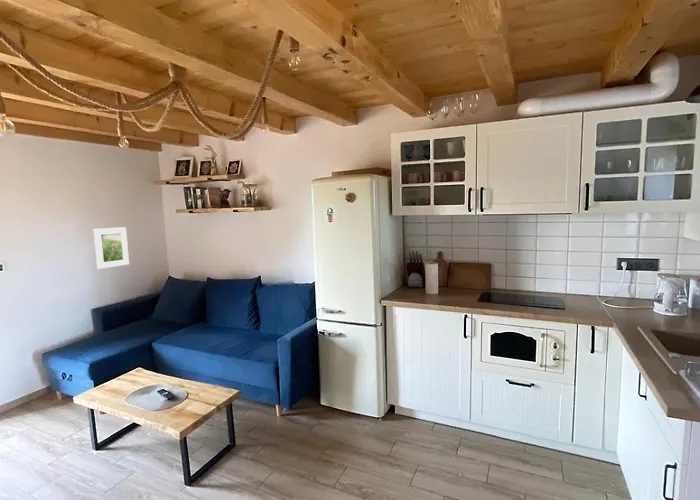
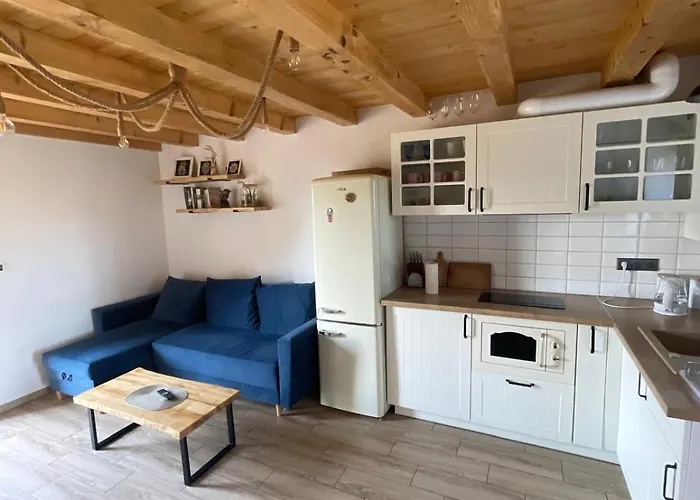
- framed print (112, 247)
